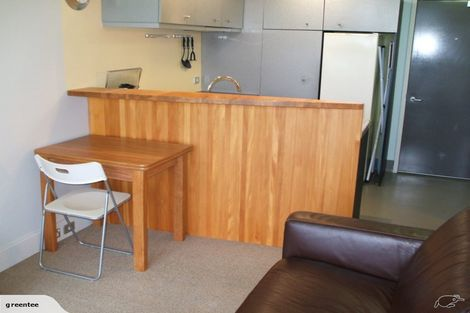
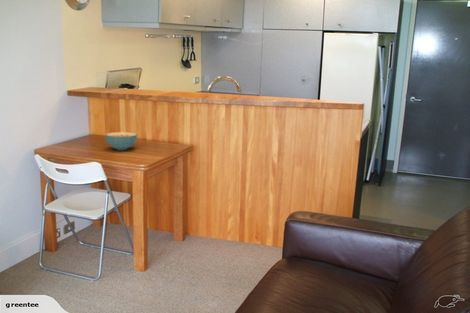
+ cereal bowl (121, 141)
